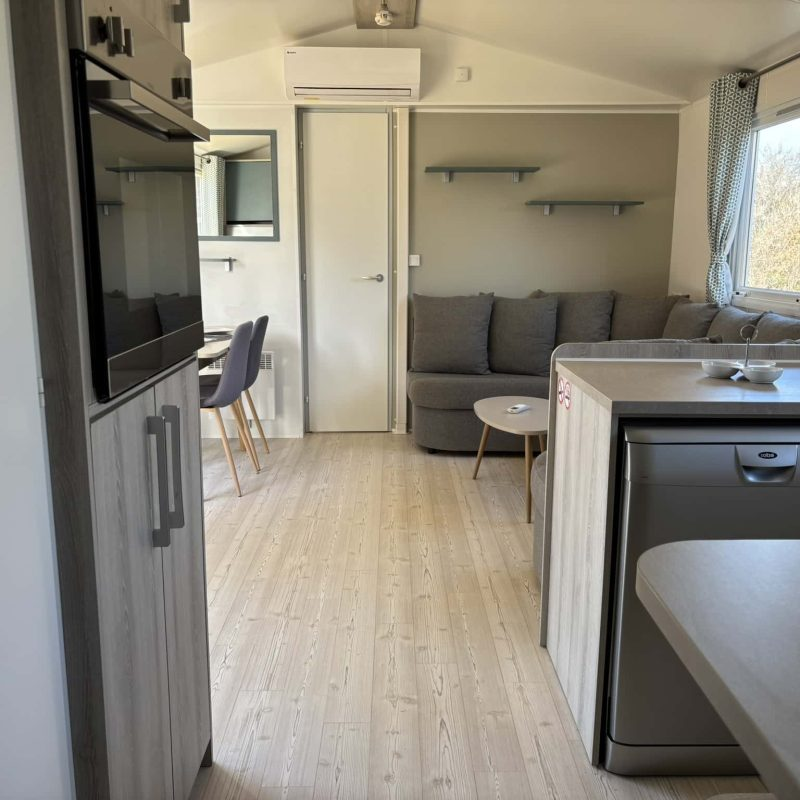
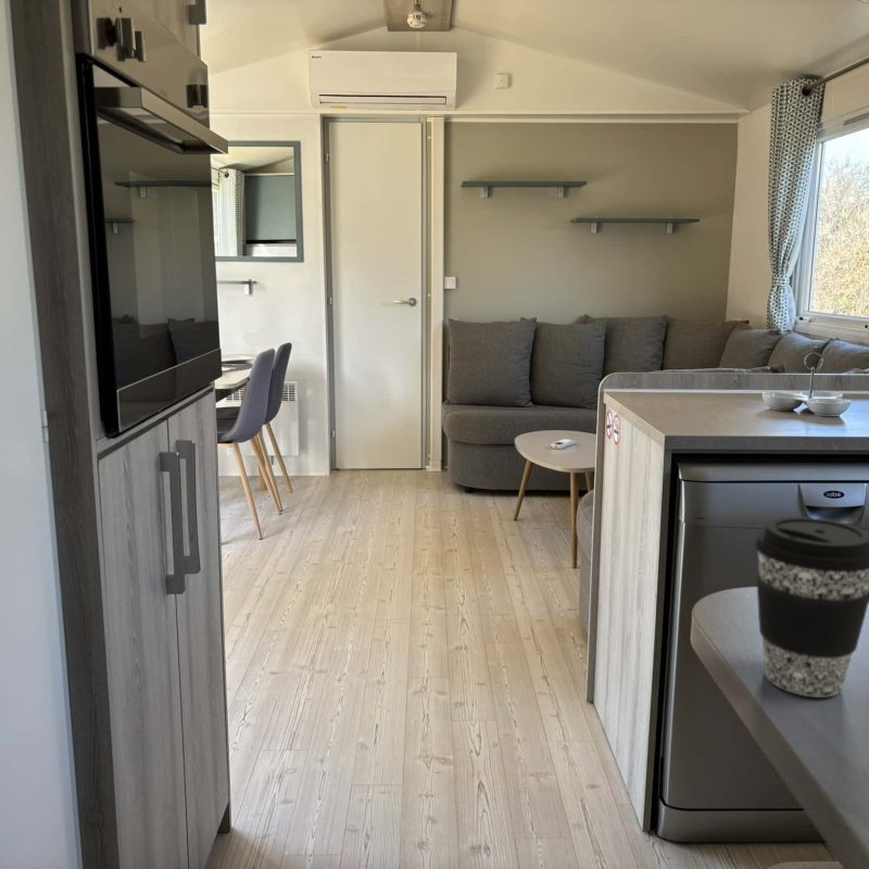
+ coffee cup (810, 605)
